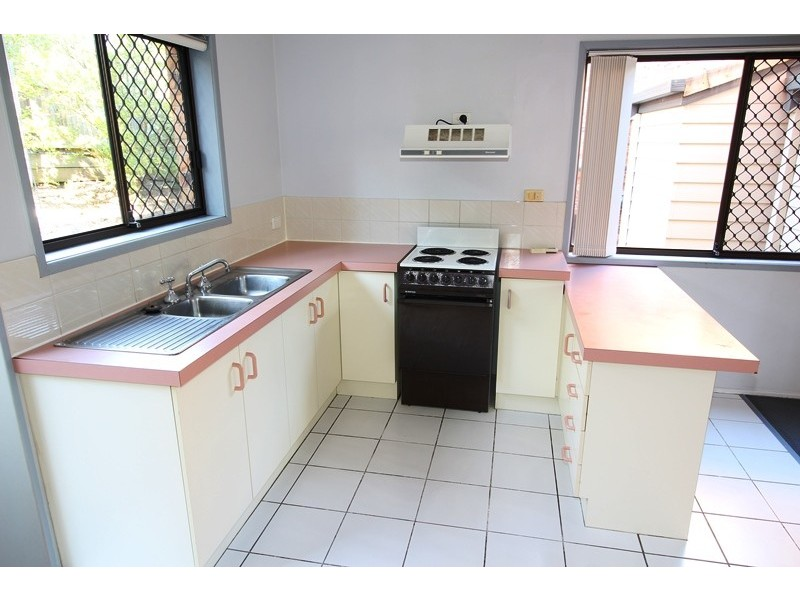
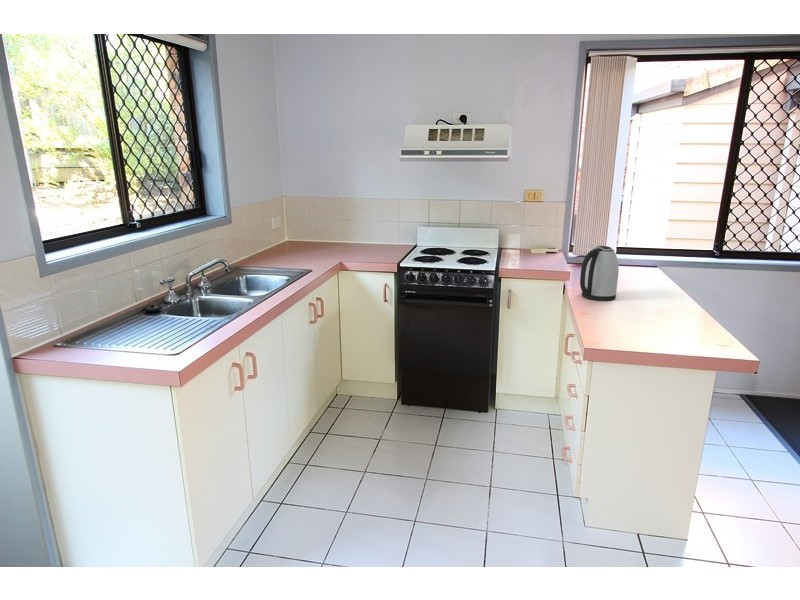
+ kettle (597, 272)
